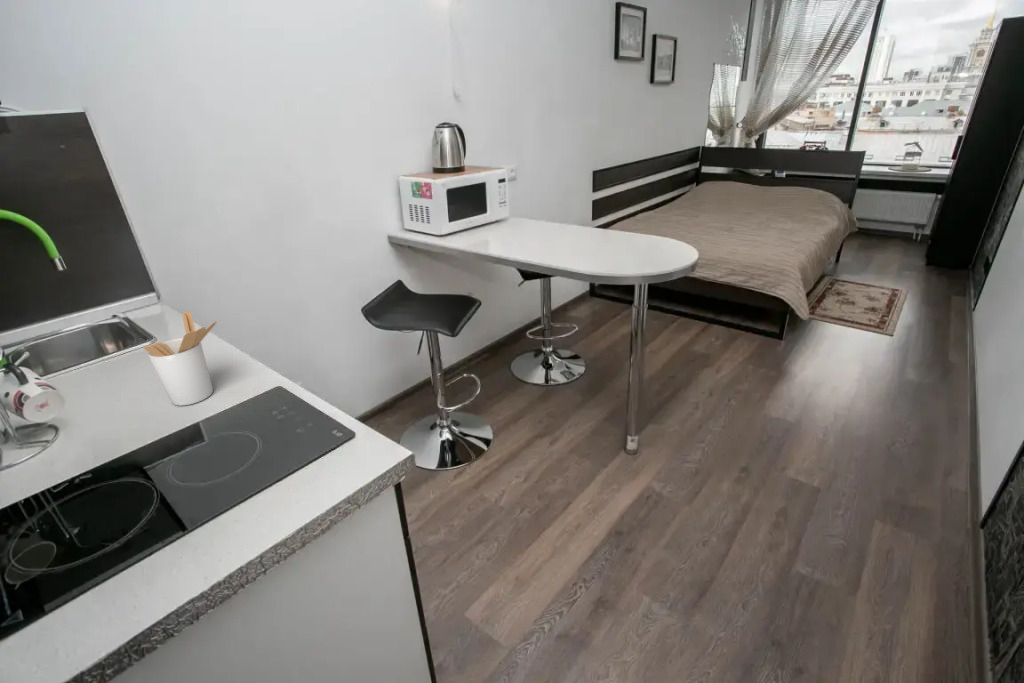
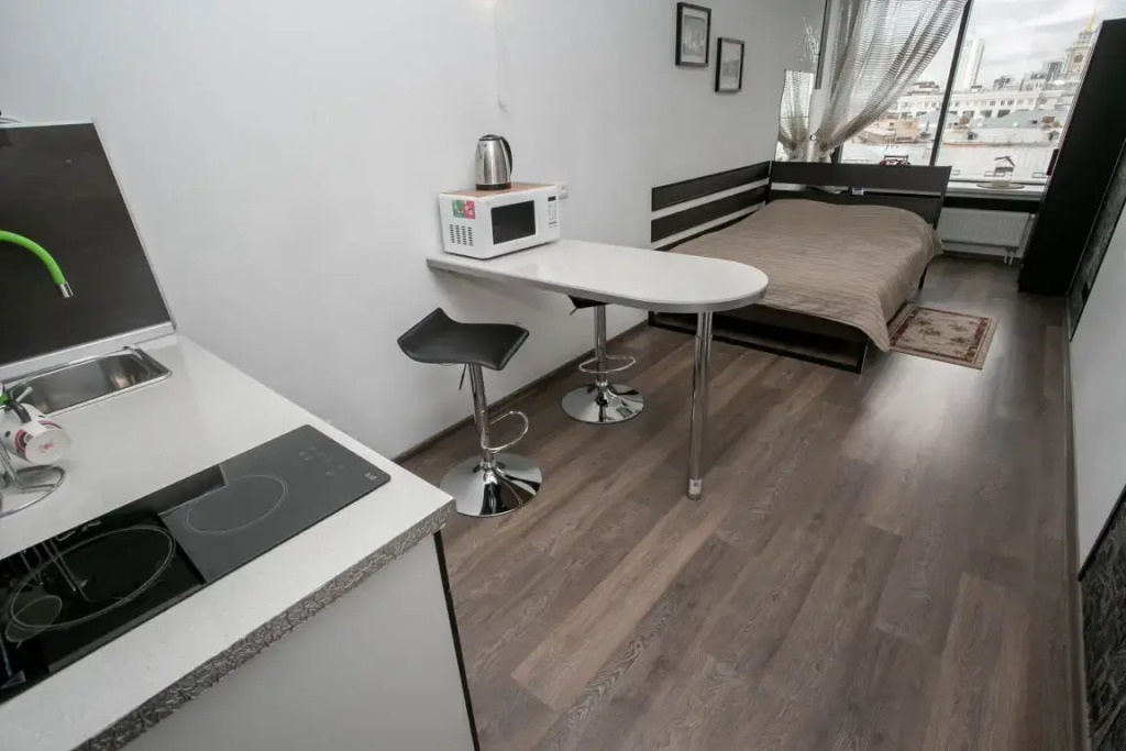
- utensil holder (189, 360)
